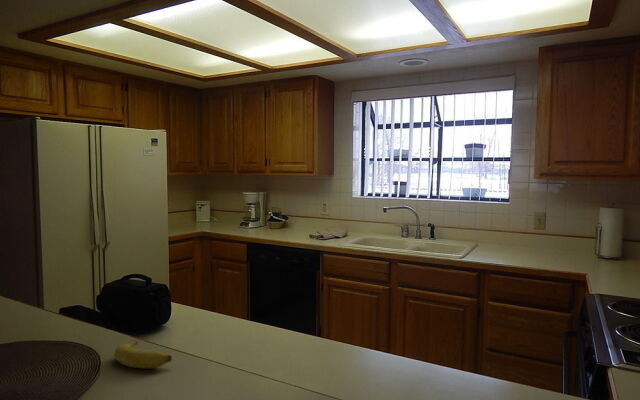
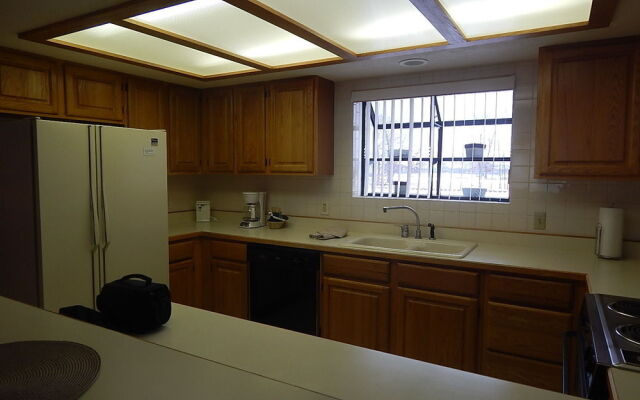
- banana (144, 353)
